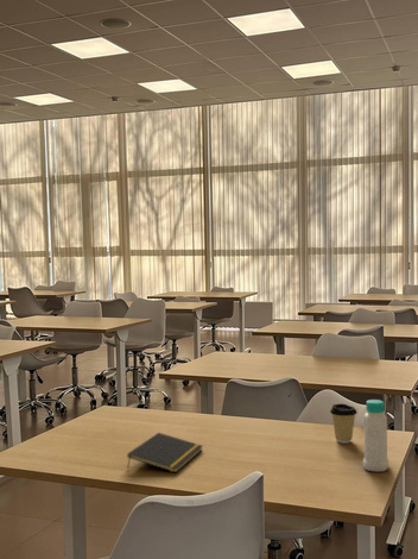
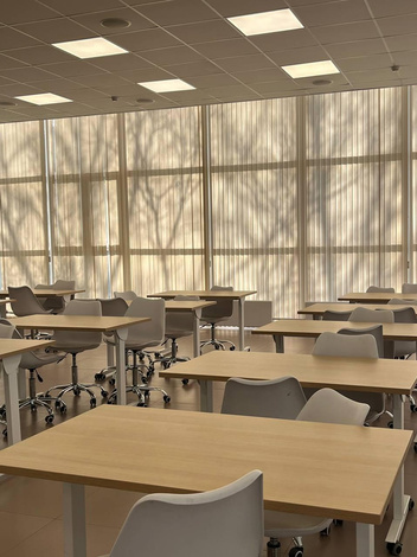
- bottle (375, 434)
- coffee cup (343, 423)
- notepad (166, 451)
